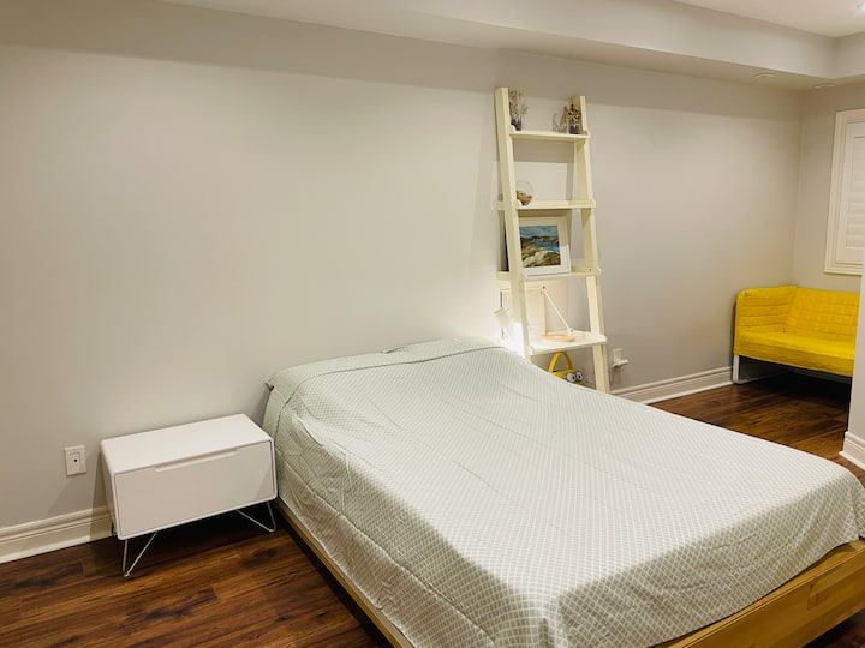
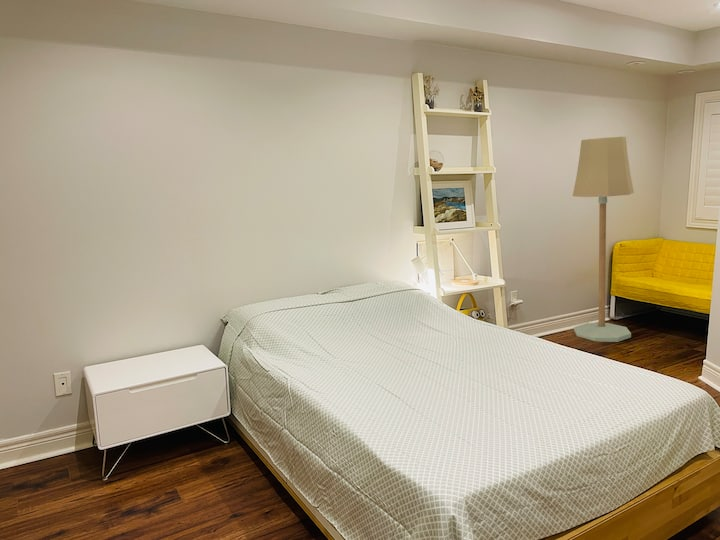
+ floor lamp (602, 239)
